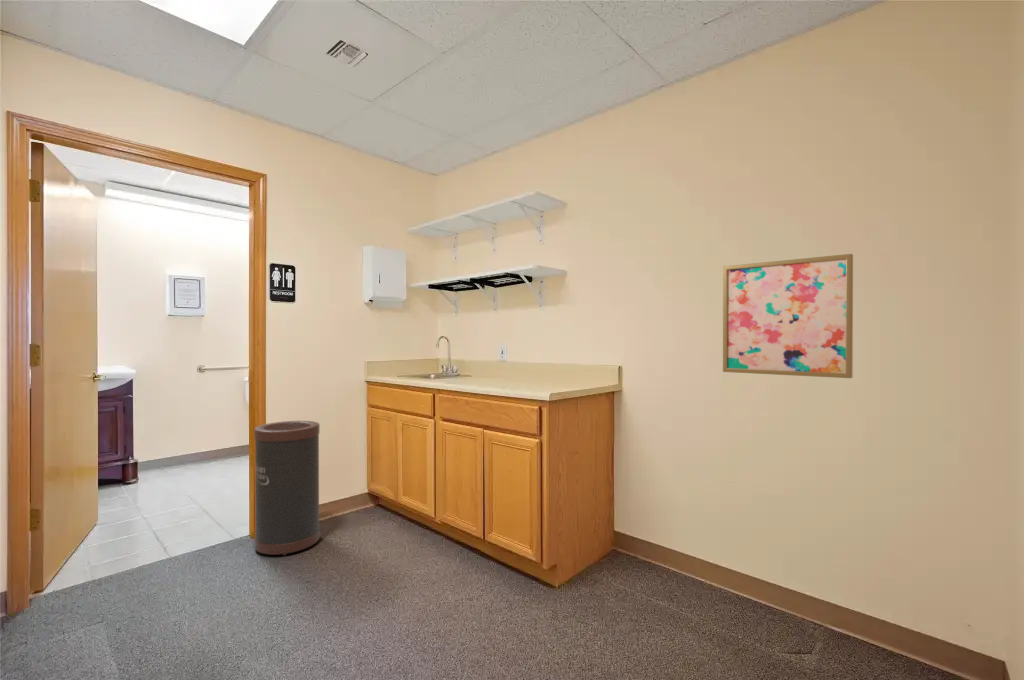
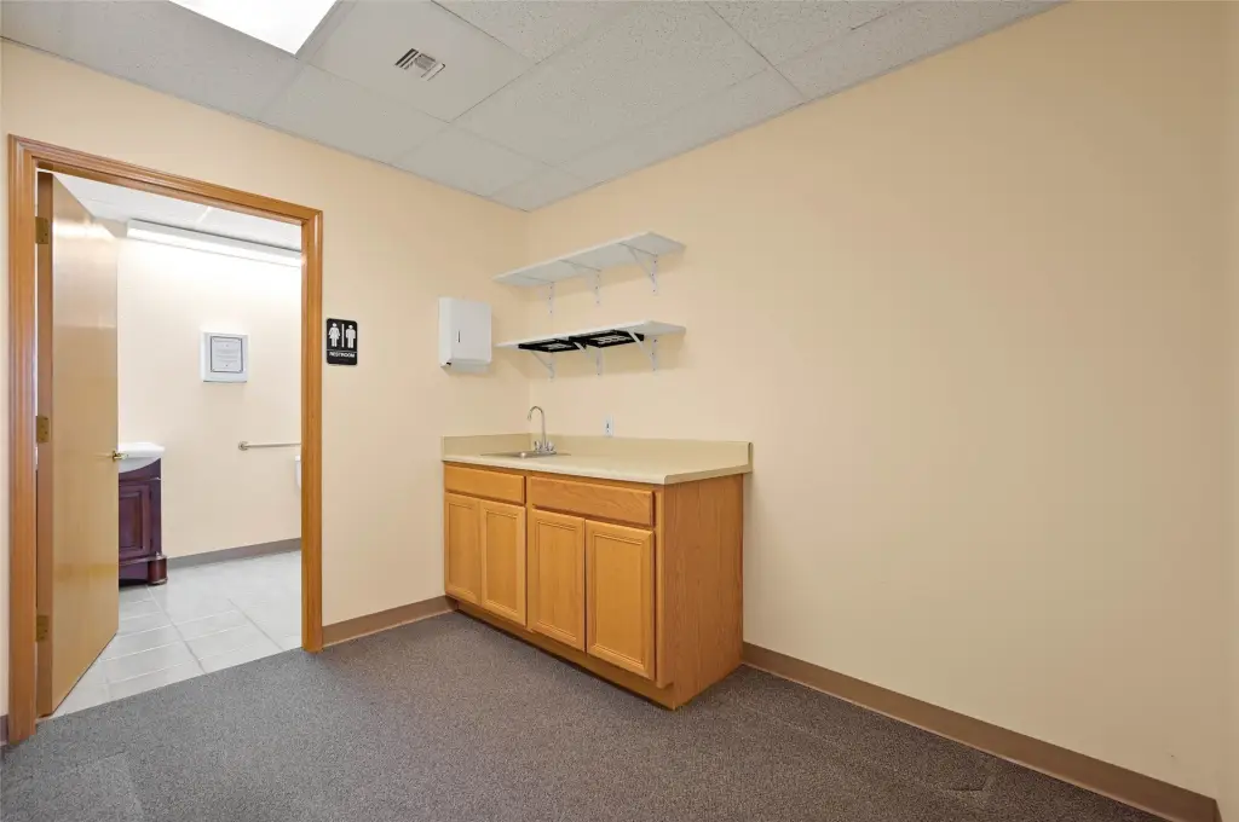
- wall art (782, 317)
- trash can (287, 484)
